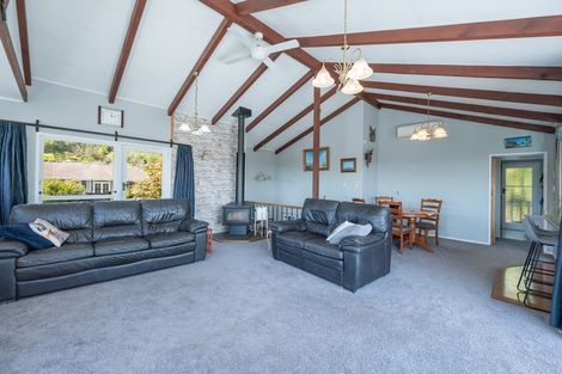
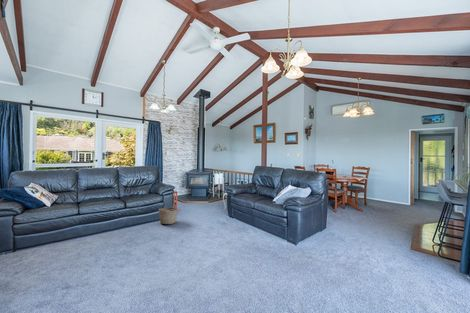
+ basket (168, 215)
